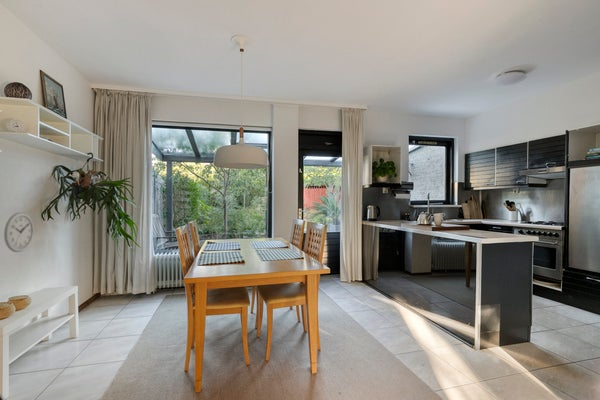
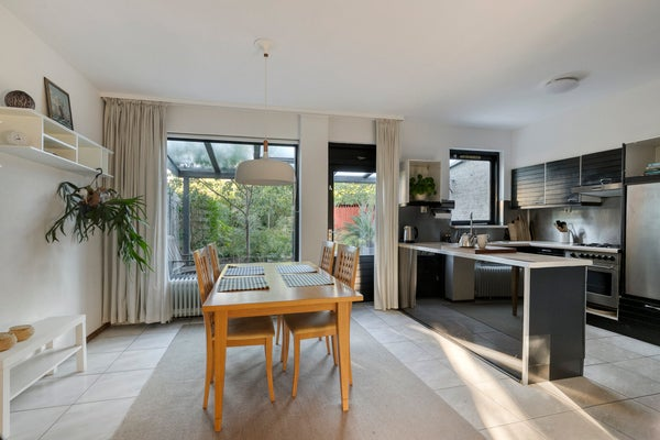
- wall clock (20, 232)
